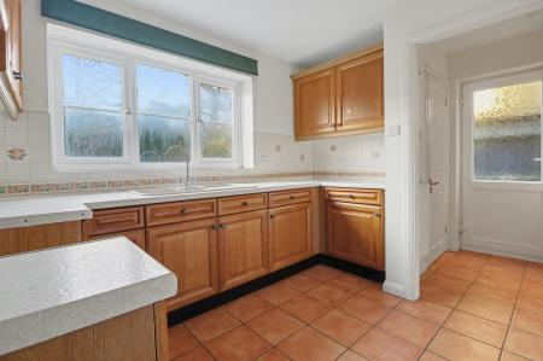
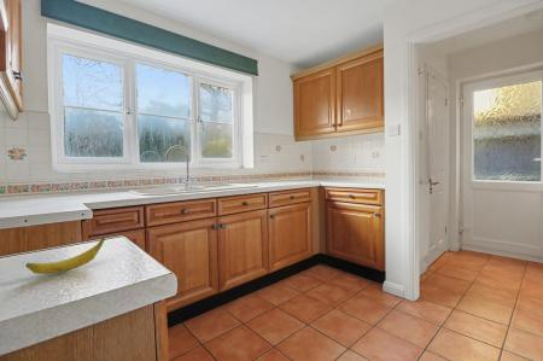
+ banana (69, 258)
